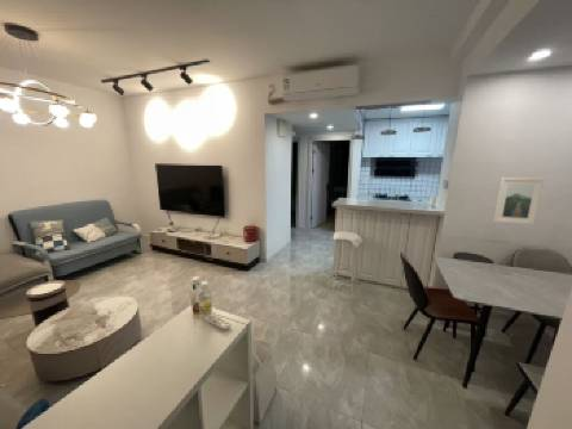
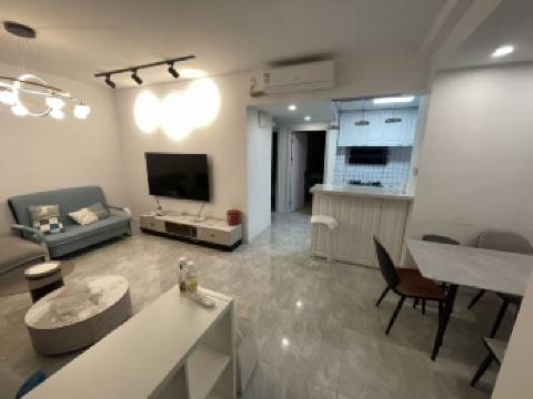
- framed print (517, 200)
